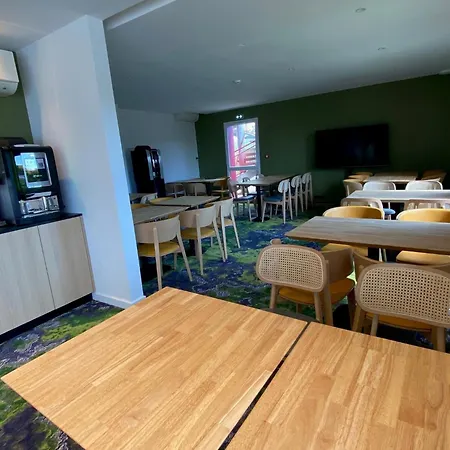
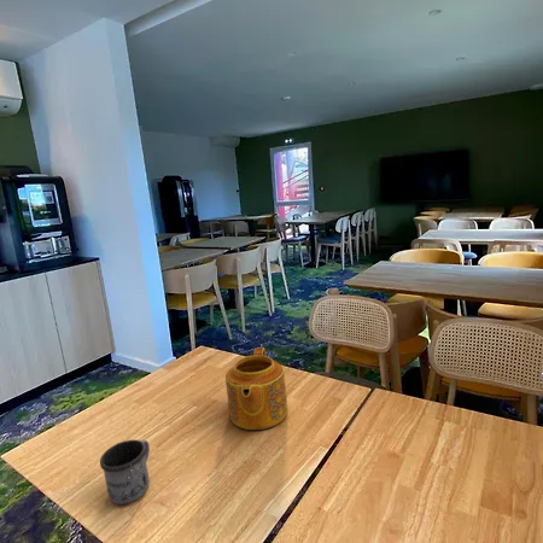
+ teapot (256, 389)
+ mug (130, 467)
